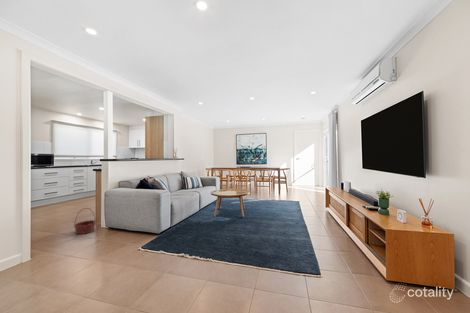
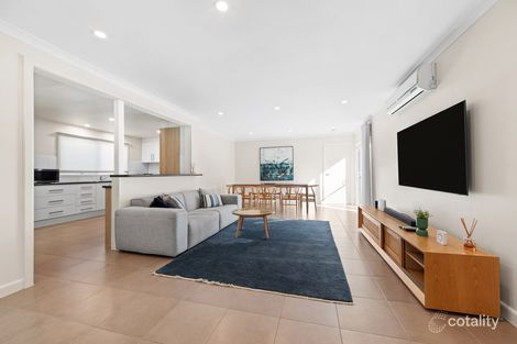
- basket (85, 221)
